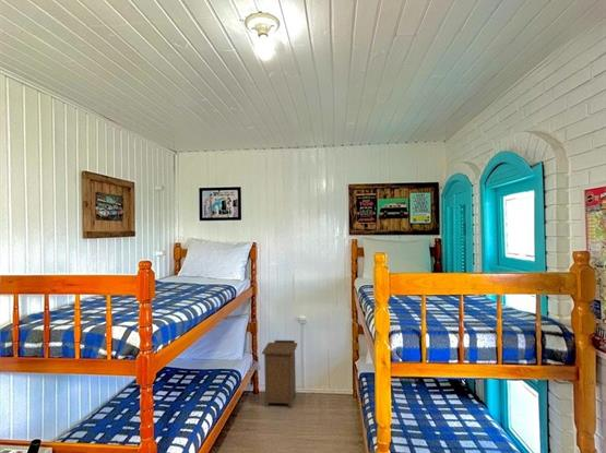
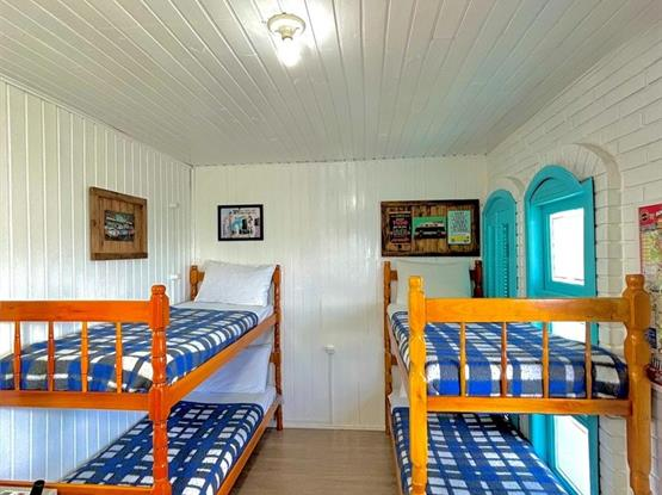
- nightstand (282, 371)
